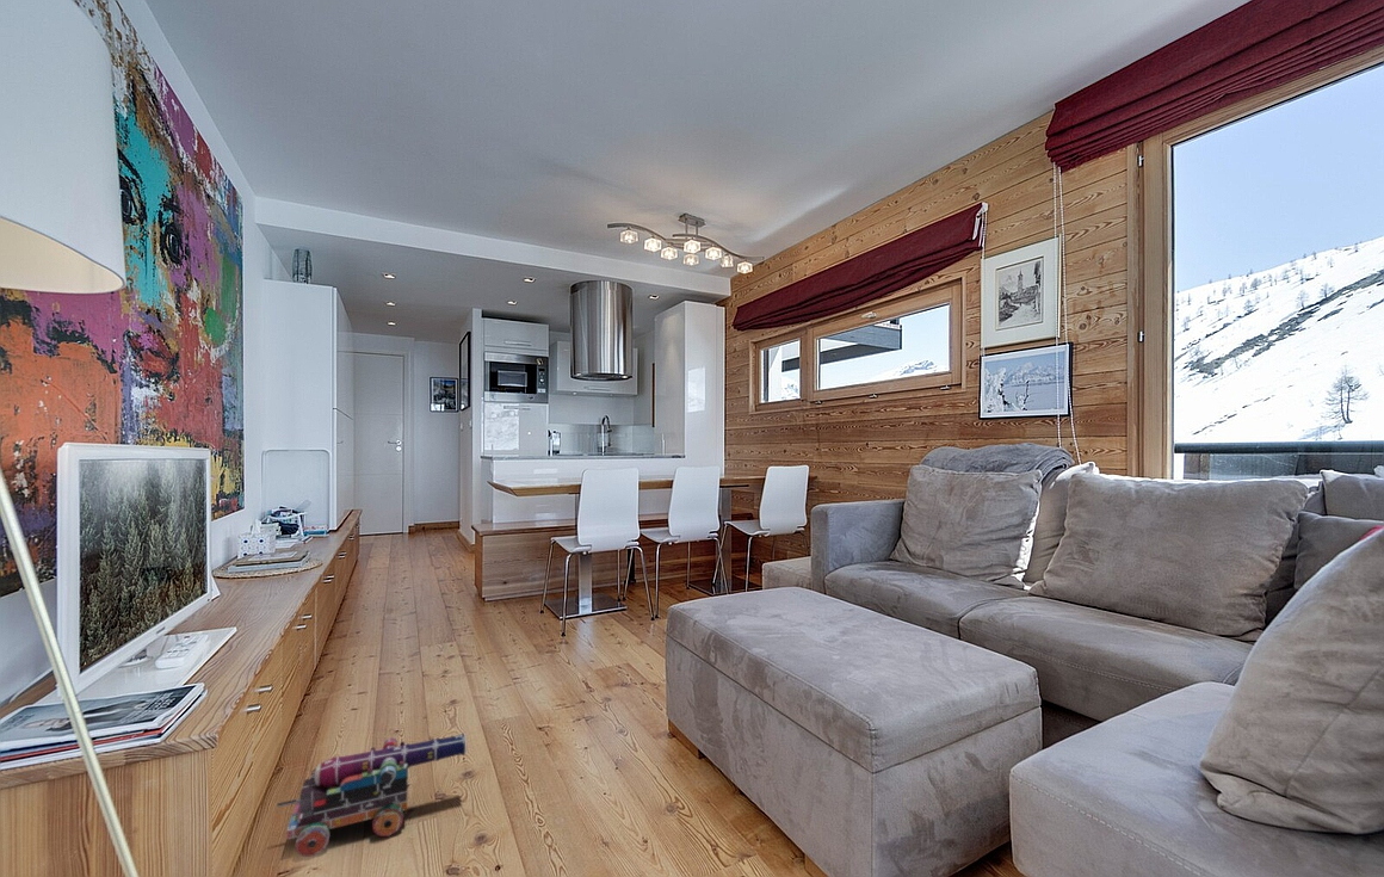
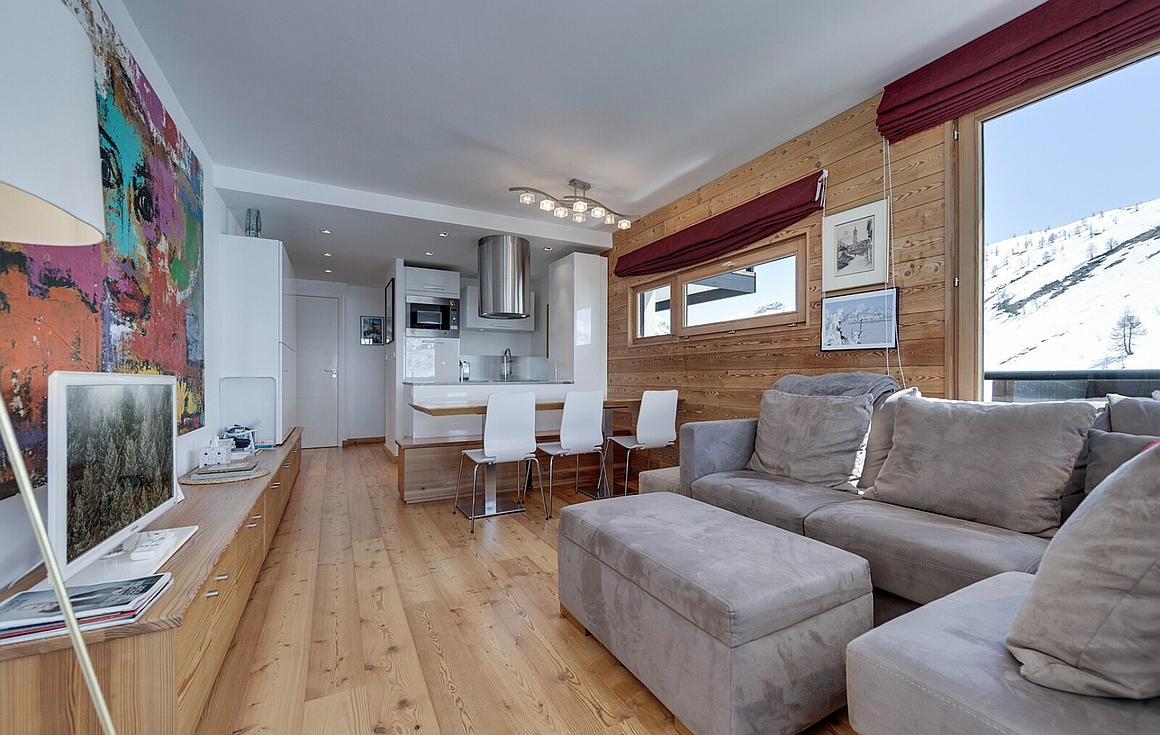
- toy cannon (377, 784)
